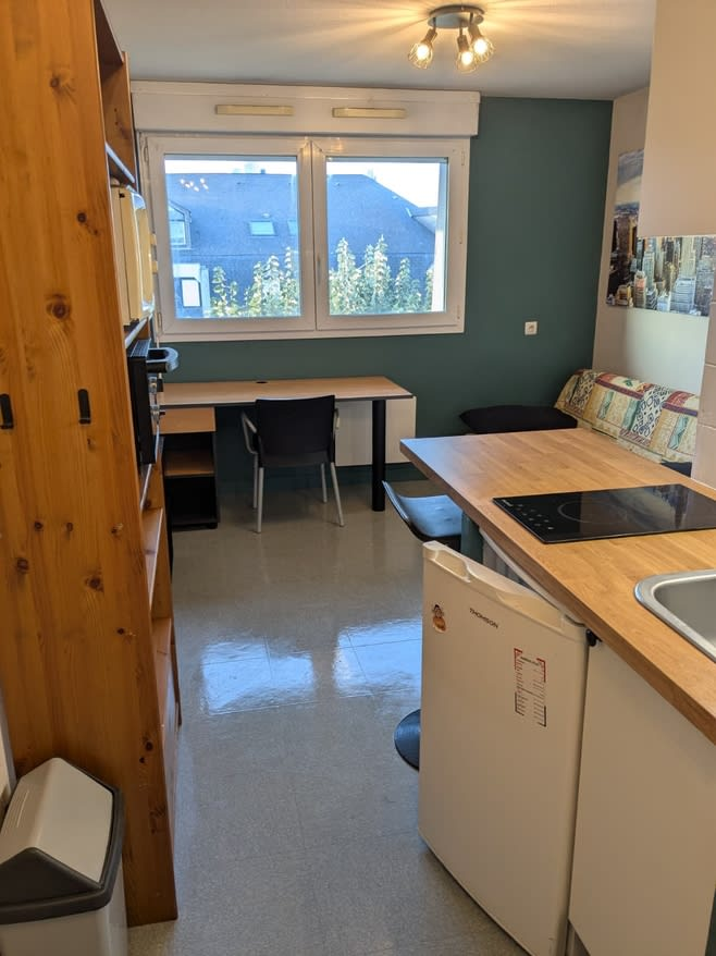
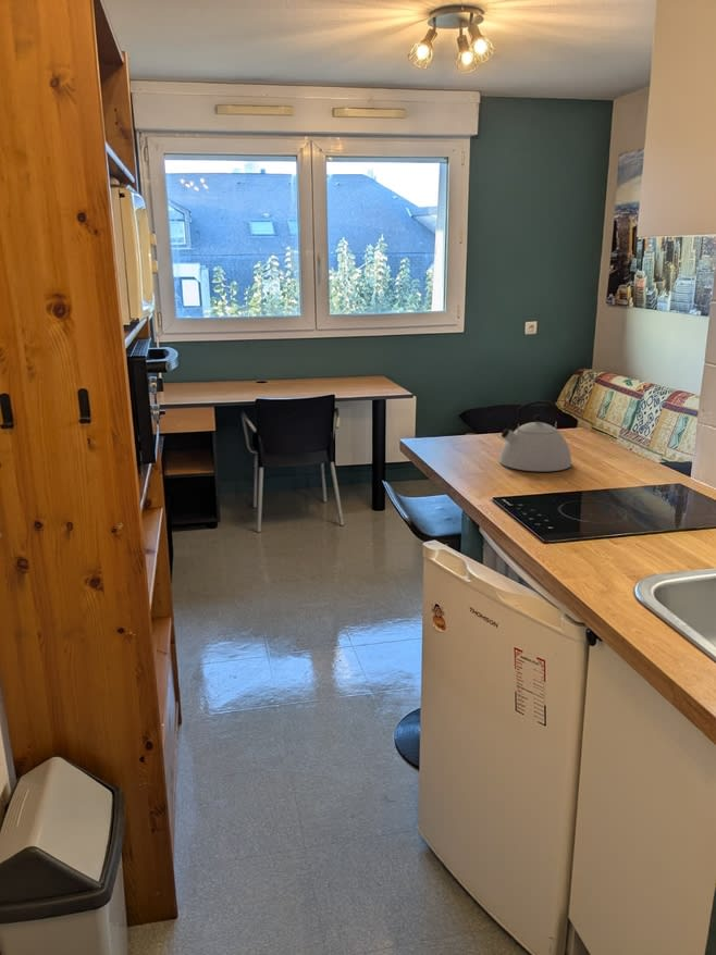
+ kettle (535, 432)
